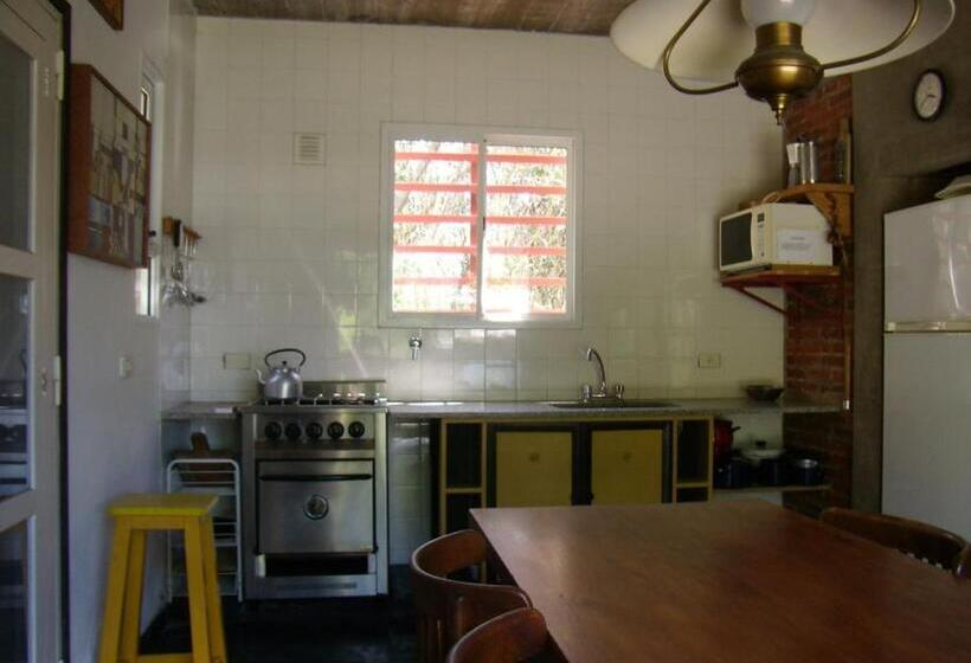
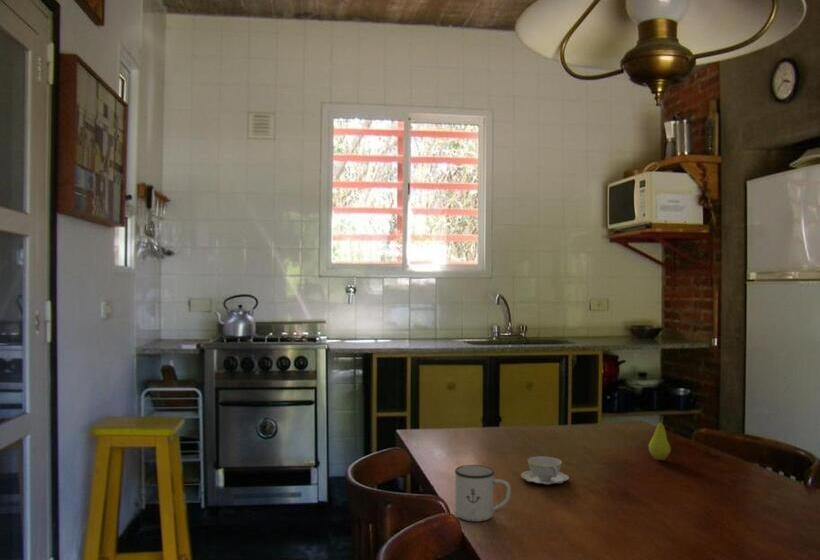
+ fruit (659, 438)
+ mug (482, 493)
+ chinaware (544, 470)
